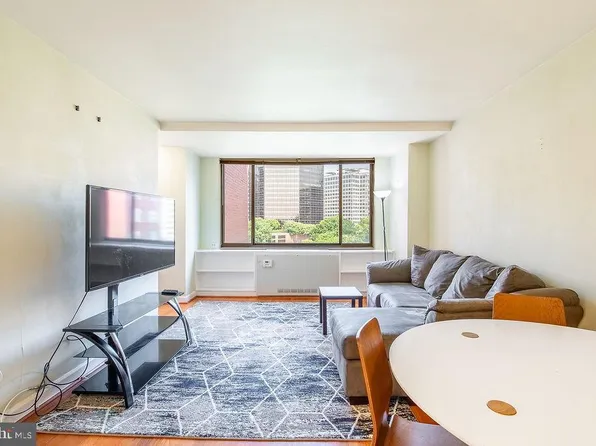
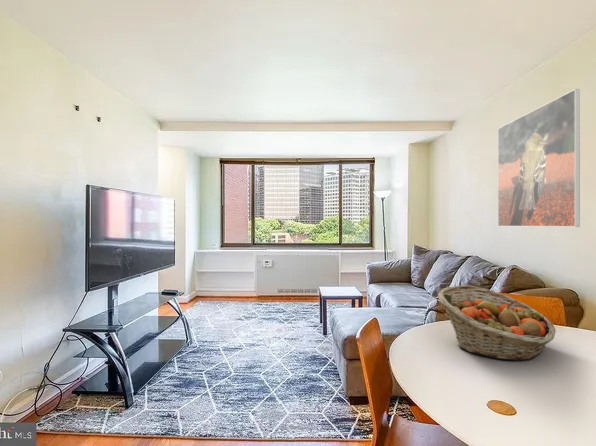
+ fruit basket (493, 318)
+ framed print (532, 169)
